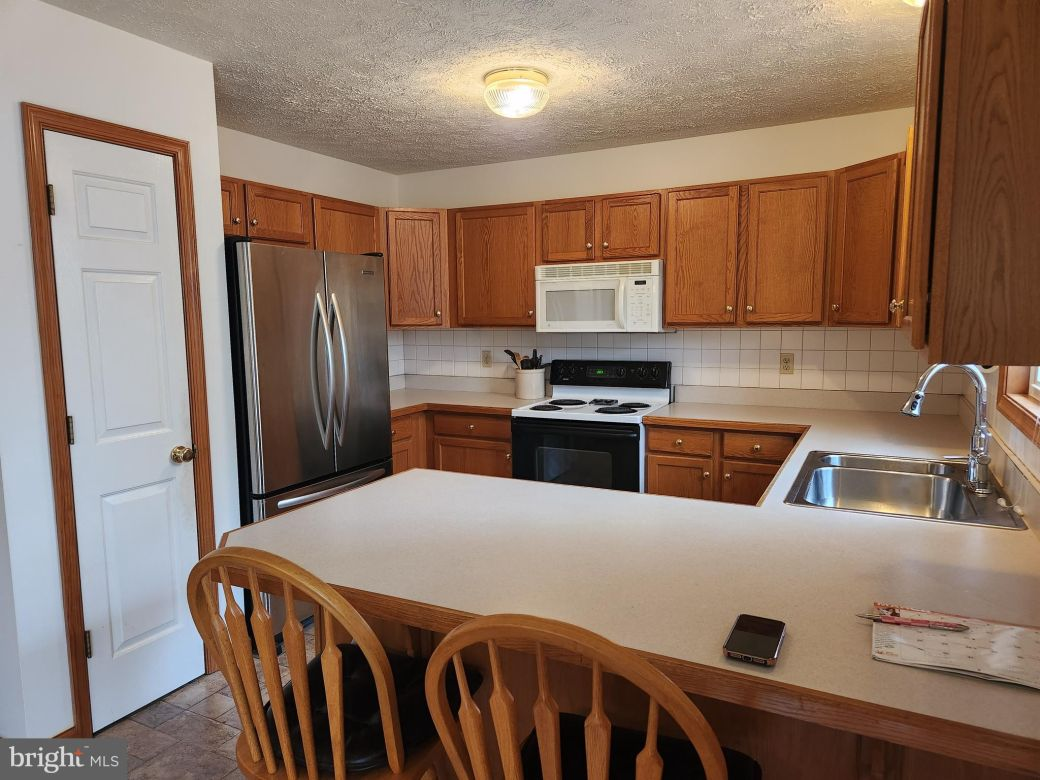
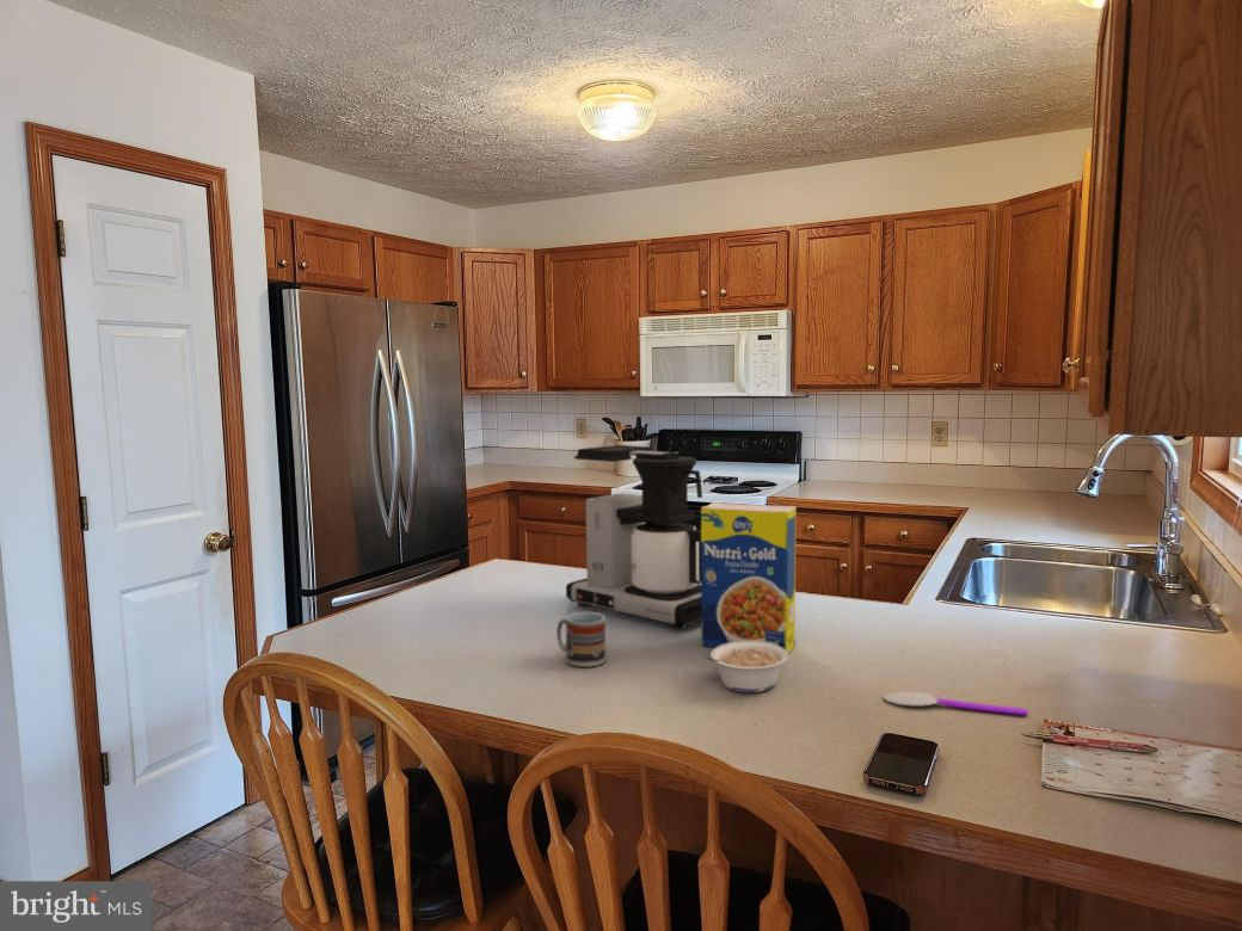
+ spoon (953, 702)
+ legume (748, 575)
+ cup (579, 637)
+ coffee maker (646, 530)
+ legume (748, 666)
